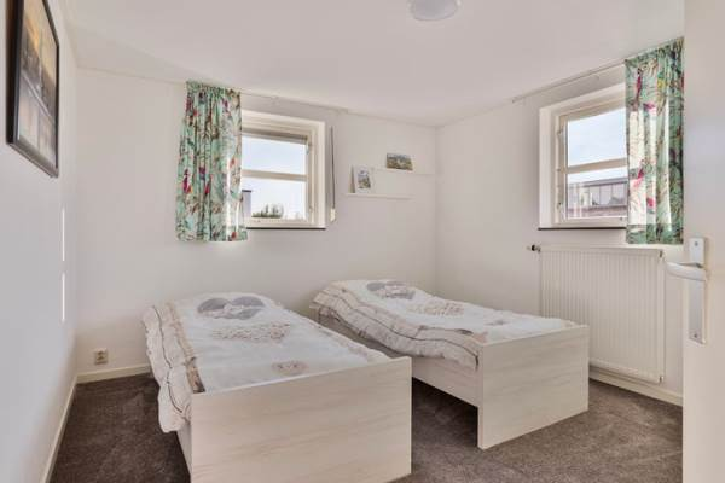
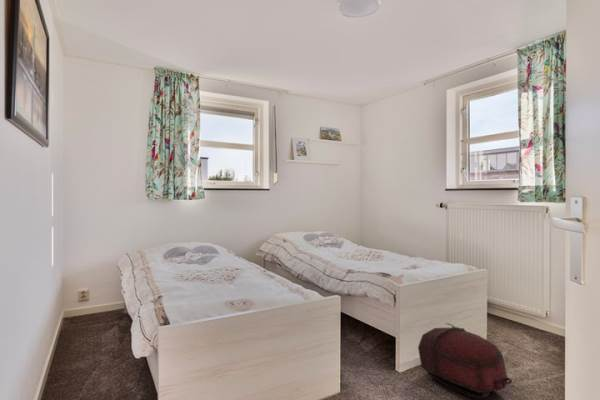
+ backpack (468, 360)
